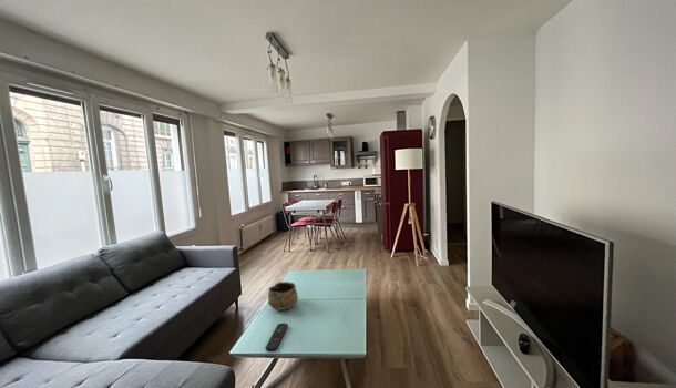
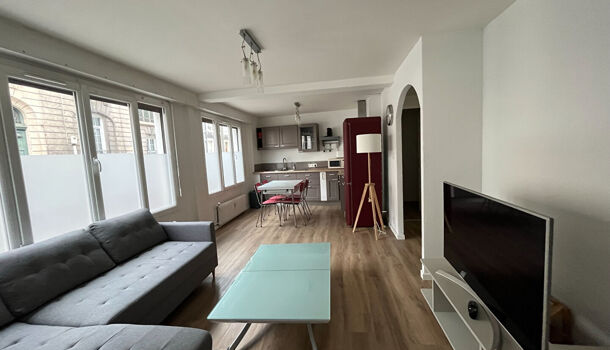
- decorative bowl (283, 296)
- remote control (277, 336)
